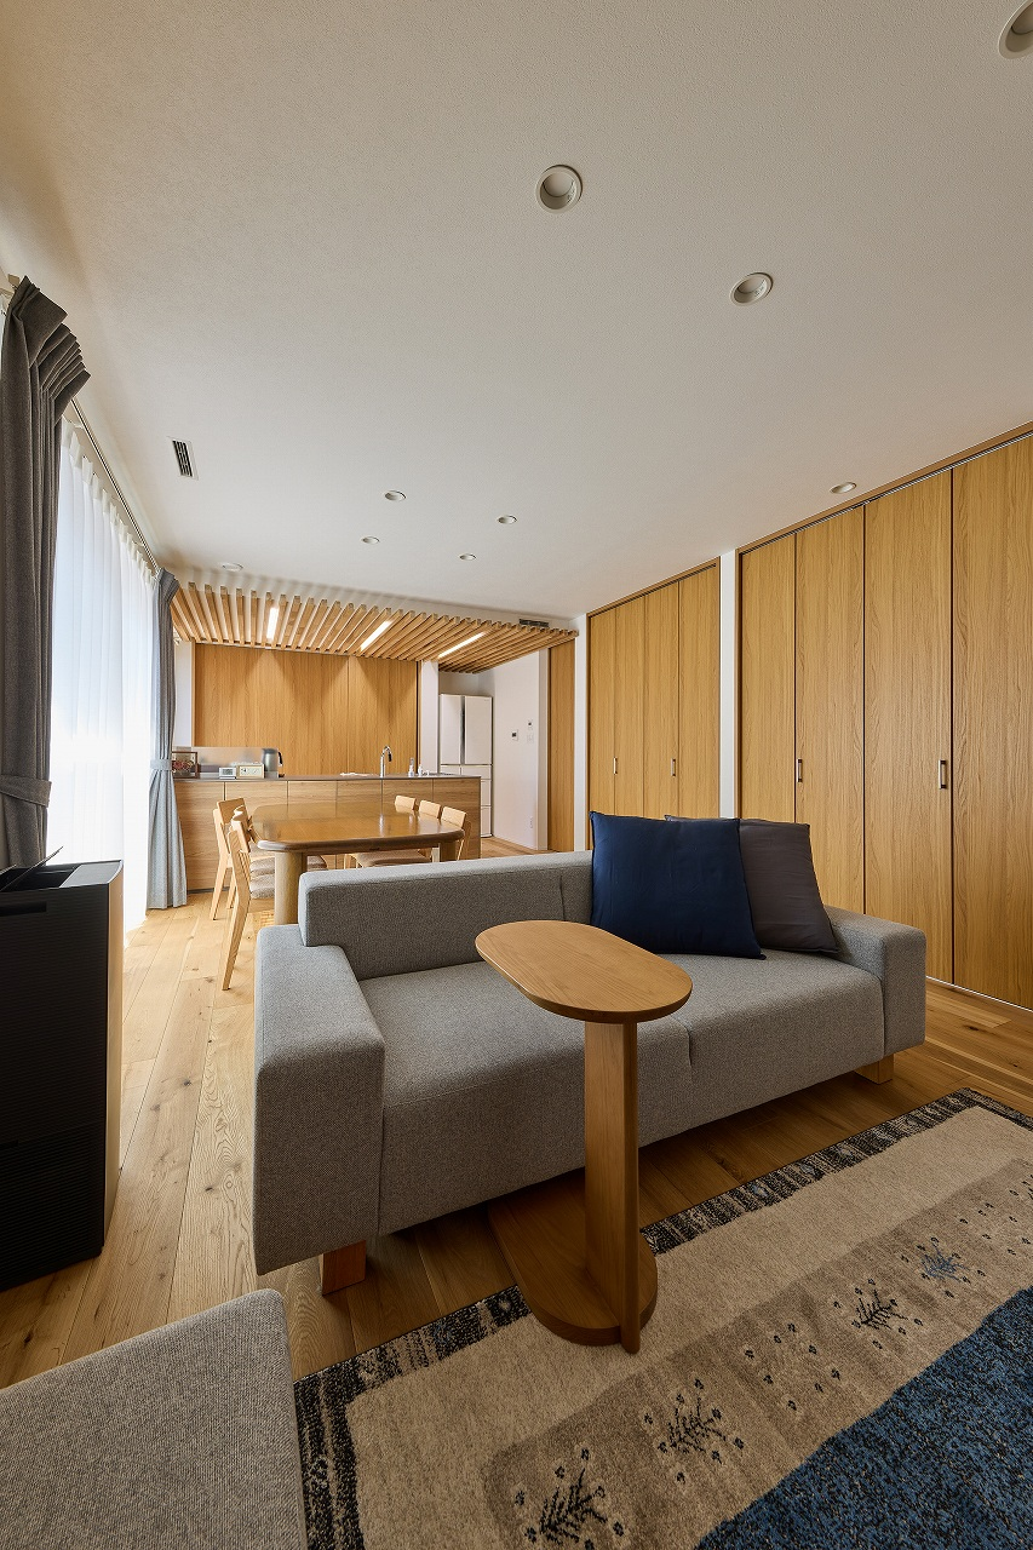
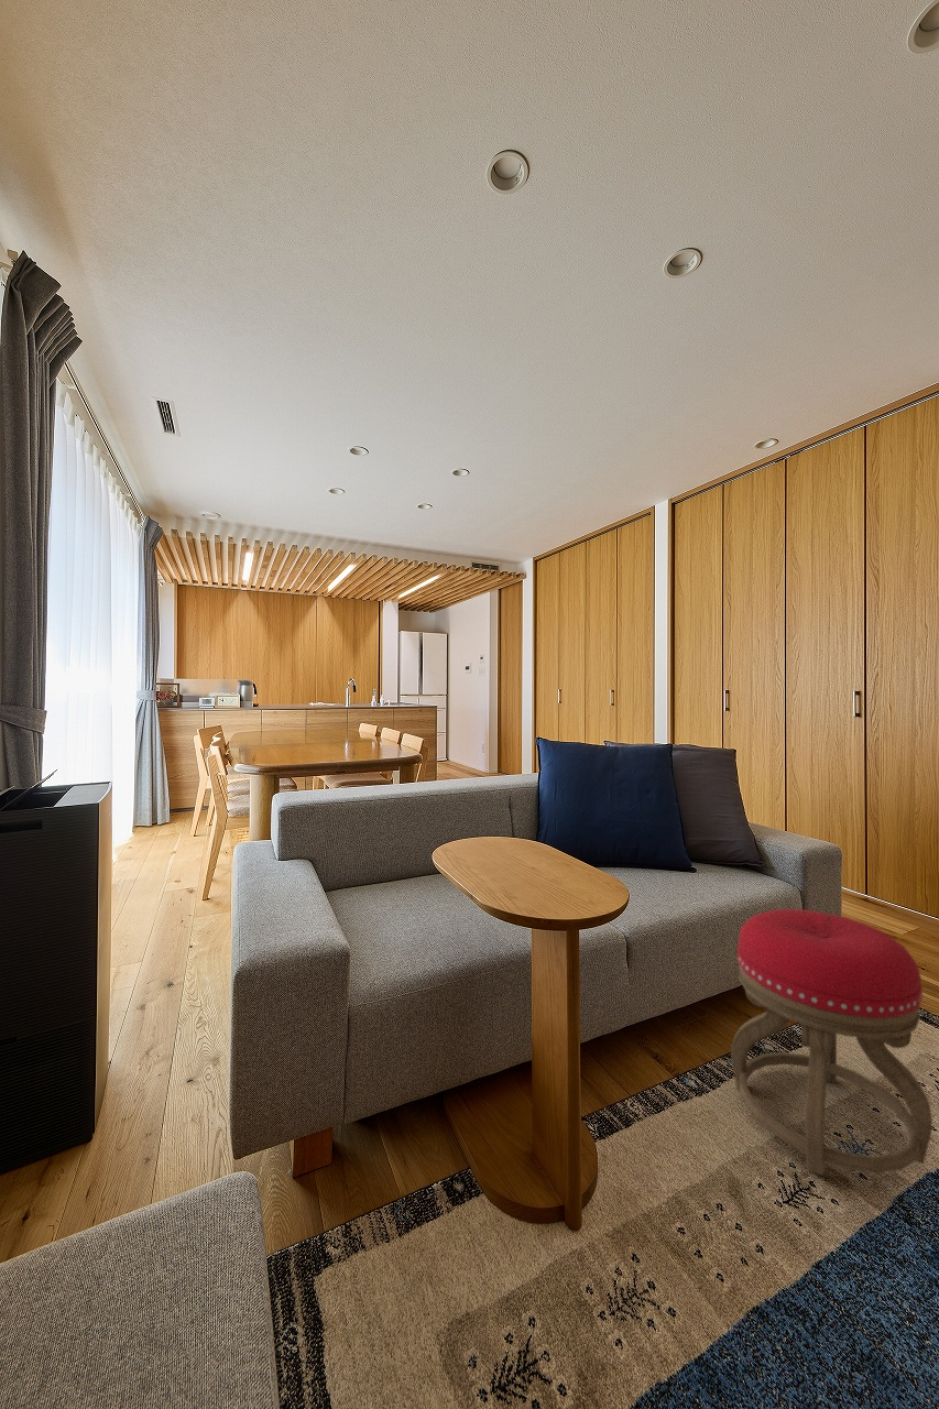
+ stool (822, 1024)
